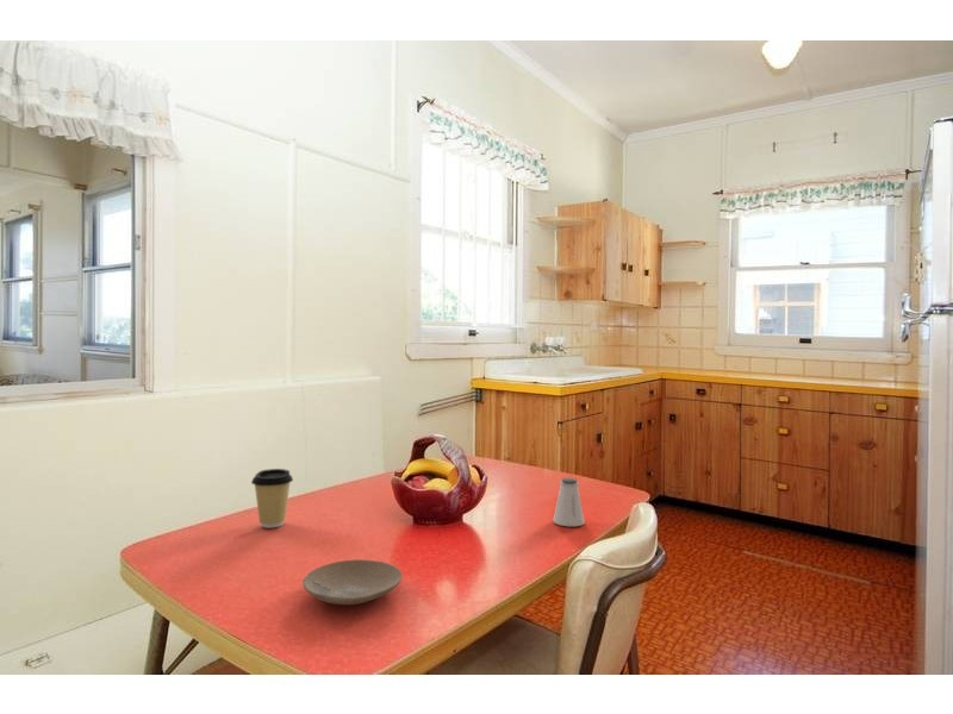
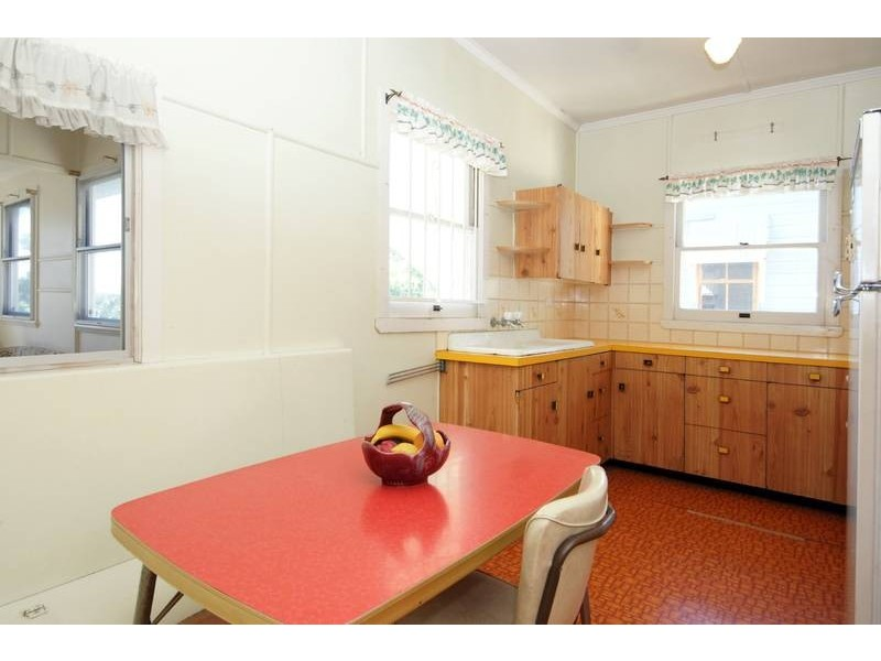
- saltshaker (568, 500)
- plate (353, 584)
- coffee cup (272, 497)
